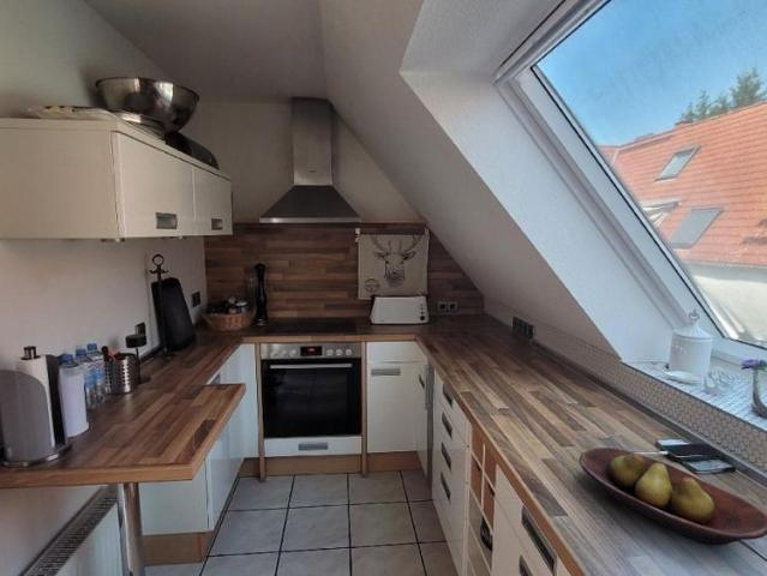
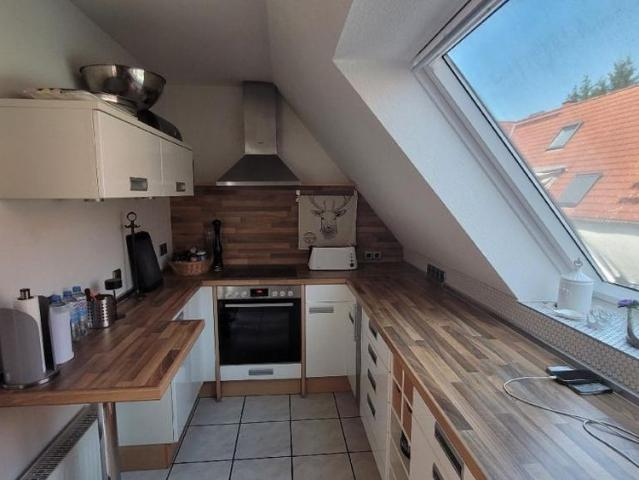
- fruit bowl (661, 486)
